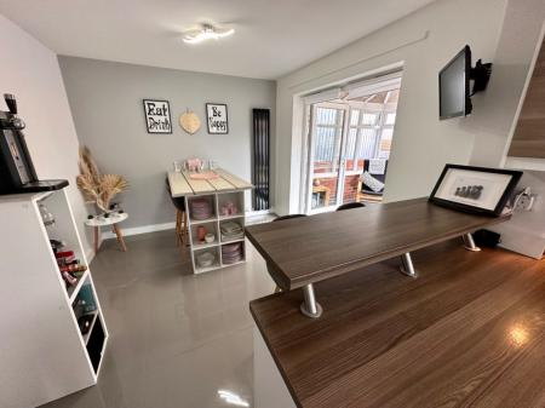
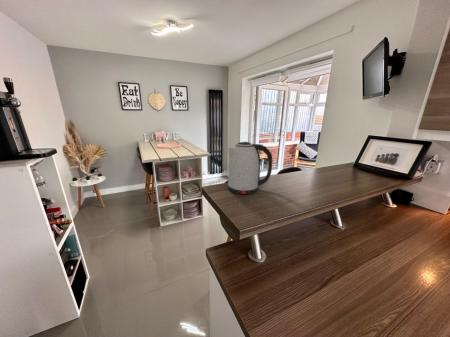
+ kettle (249, 166)
